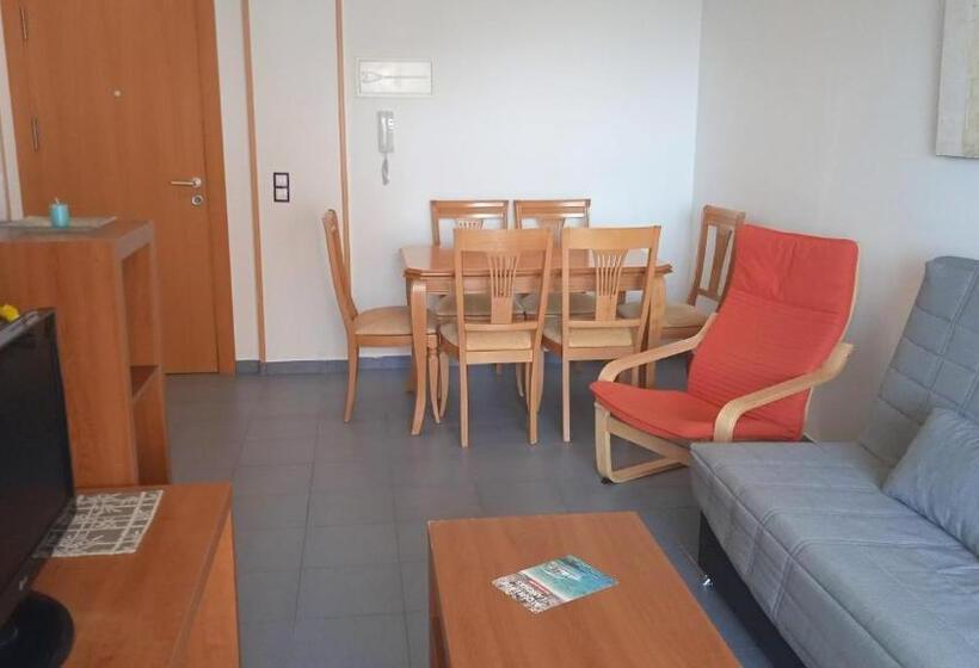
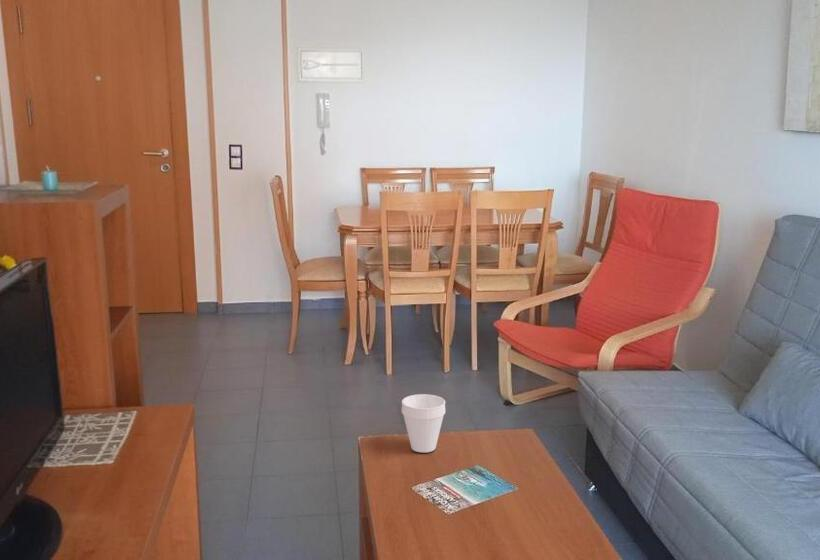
+ cup (423, 424)
